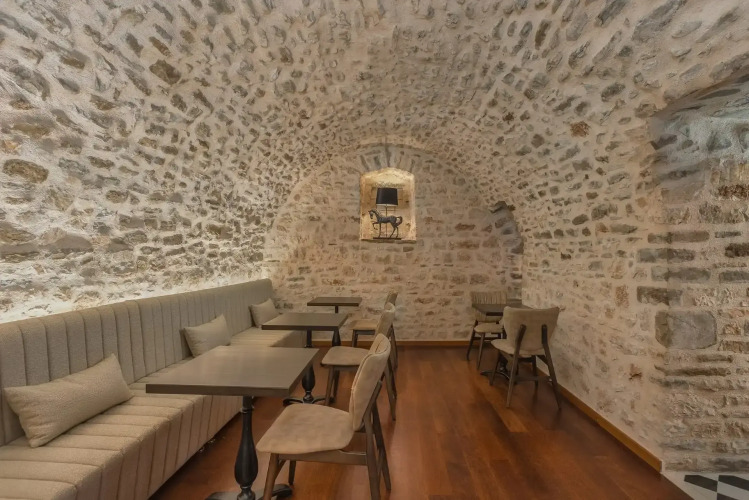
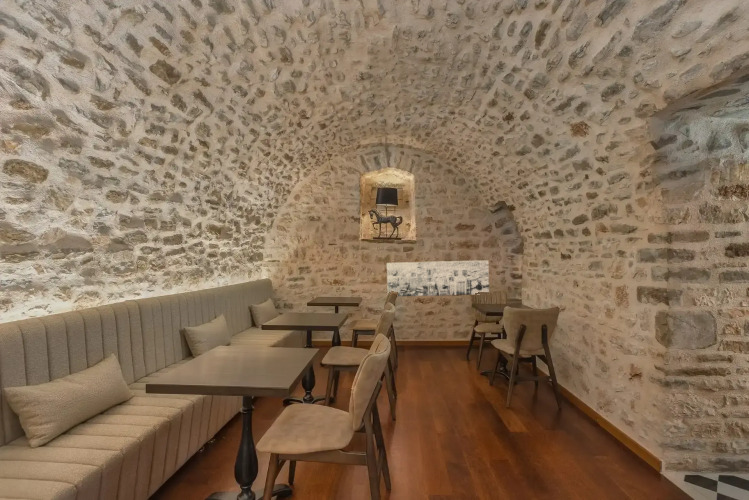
+ wall art (437, 278)
